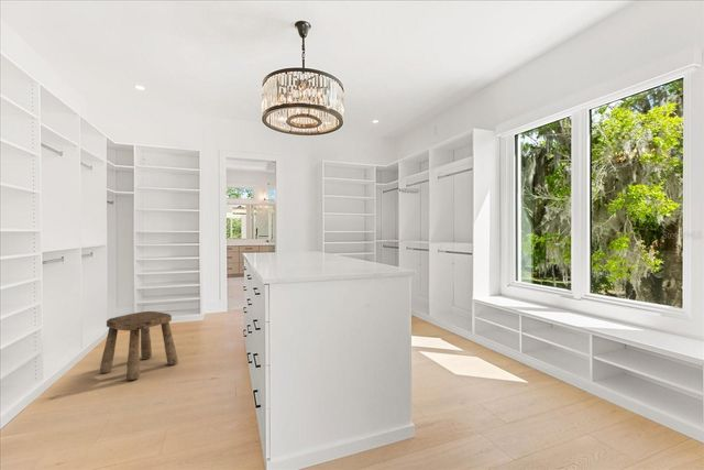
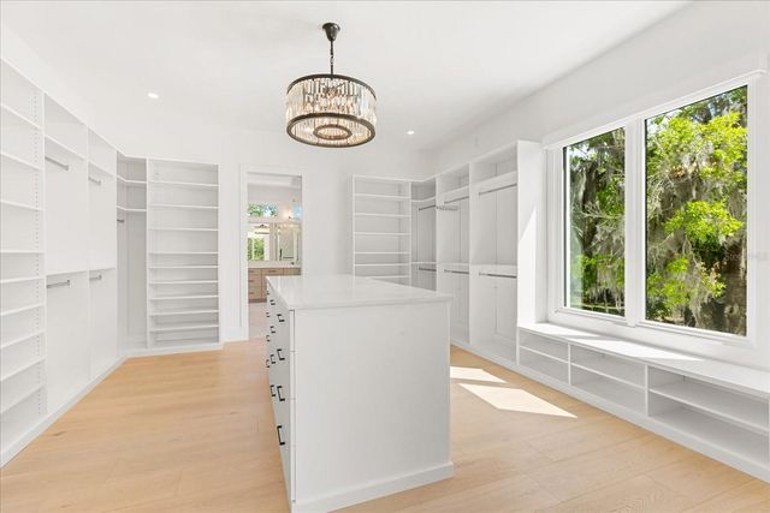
- stool (139, 342)
